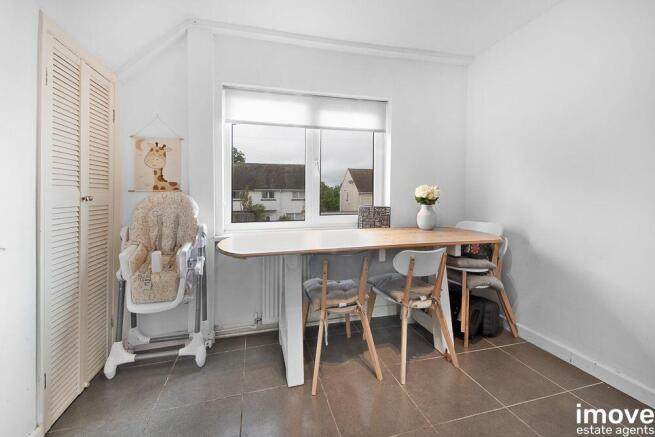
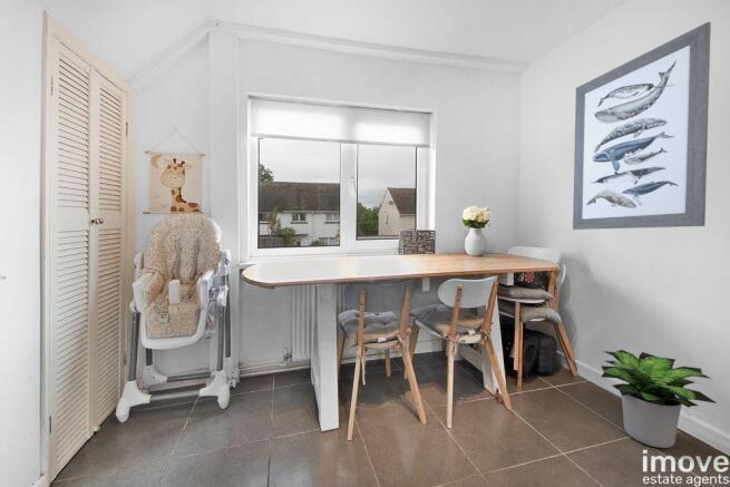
+ potted plant (656, 402)
+ wall art (629, 145)
